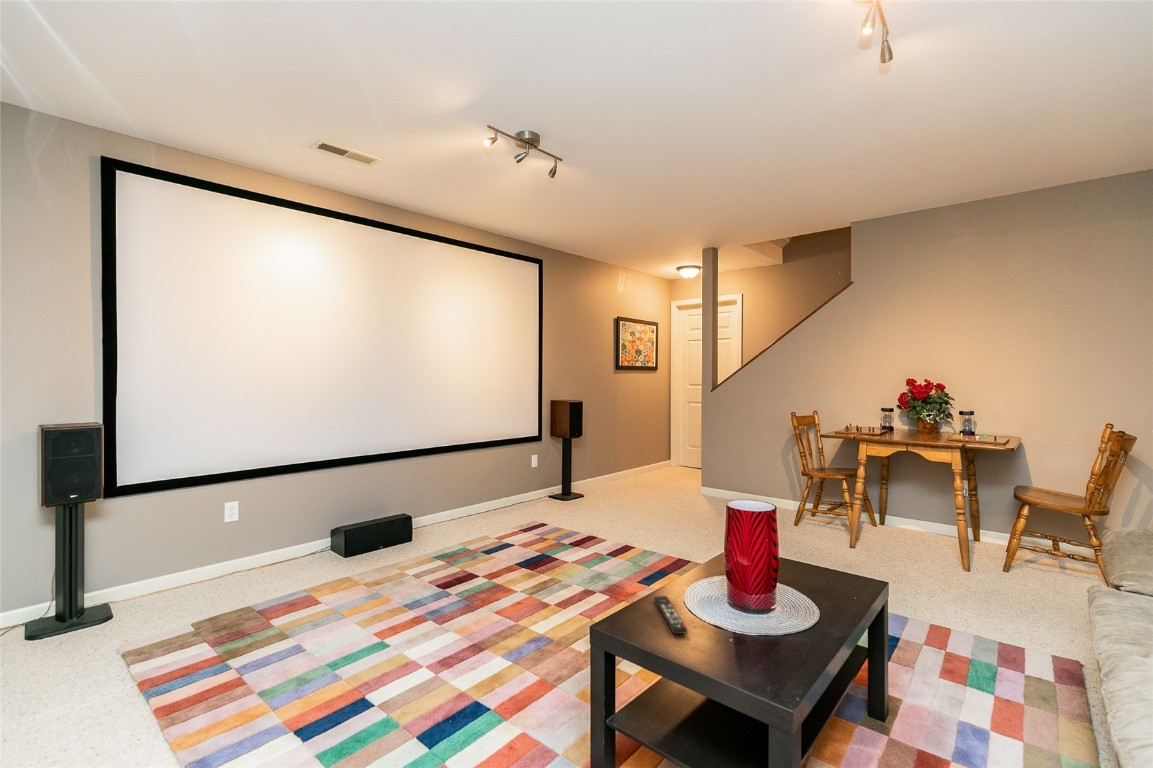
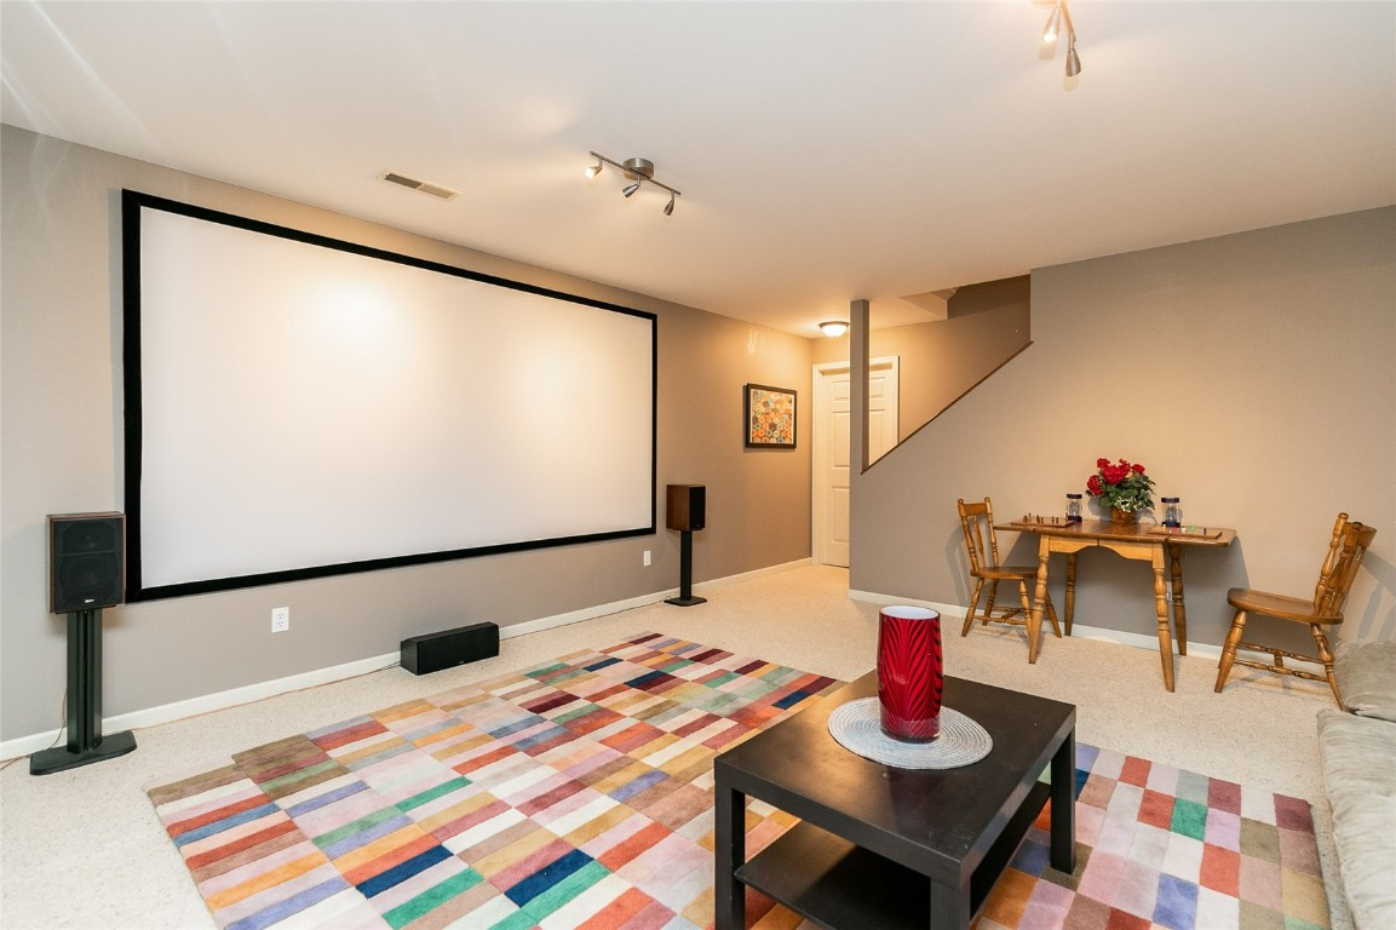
- remote control (669, 613)
